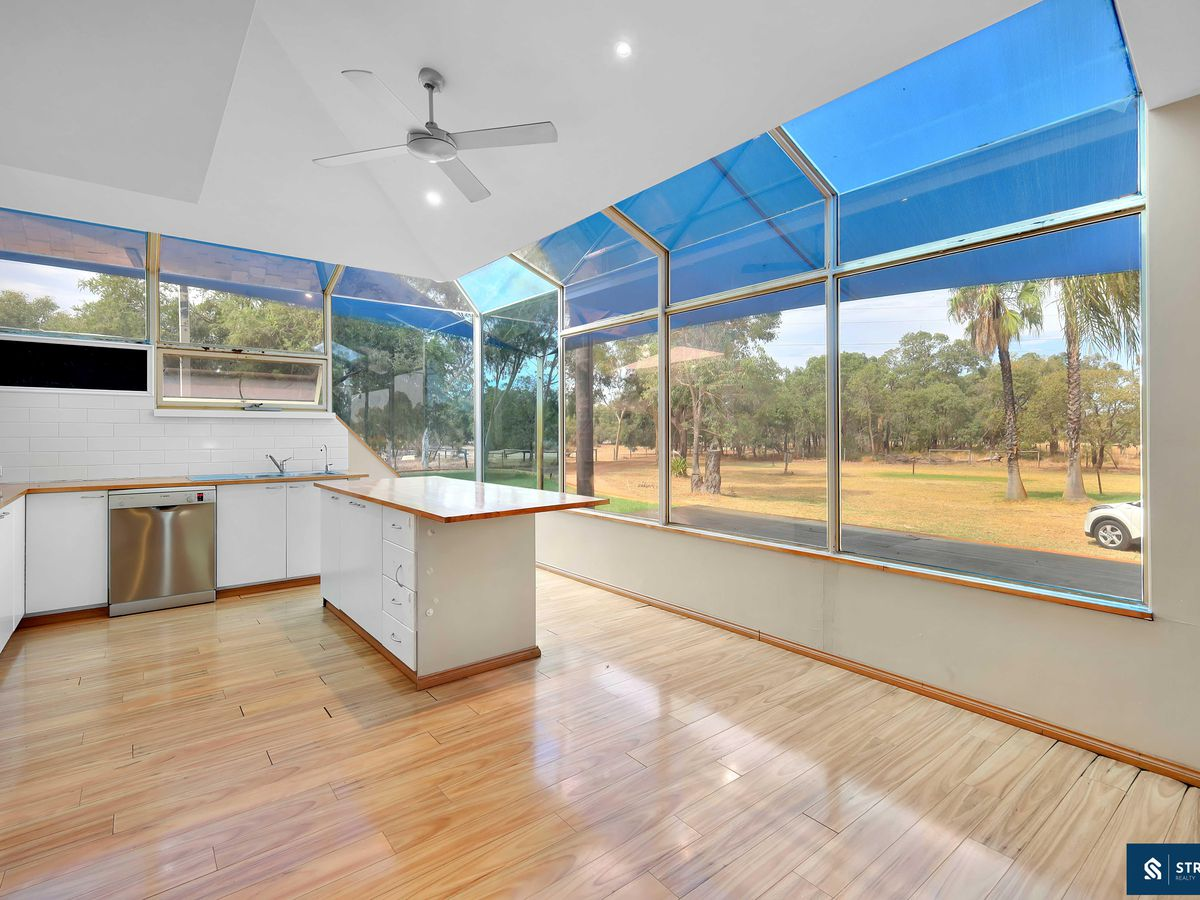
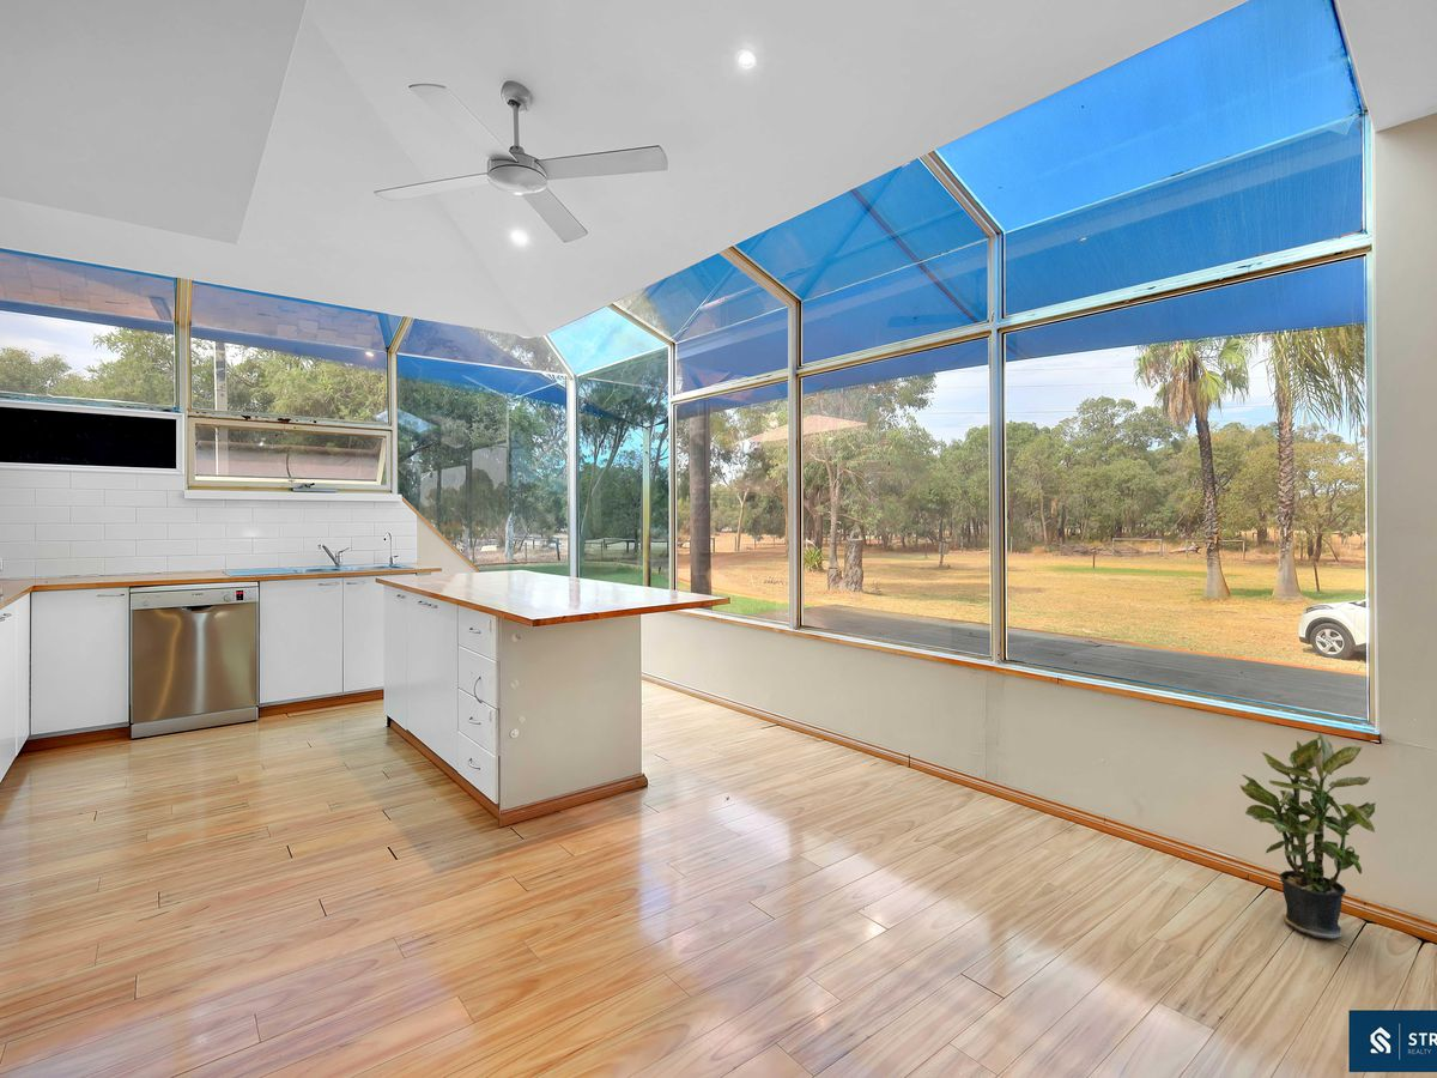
+ potted plant (1306, 829)
